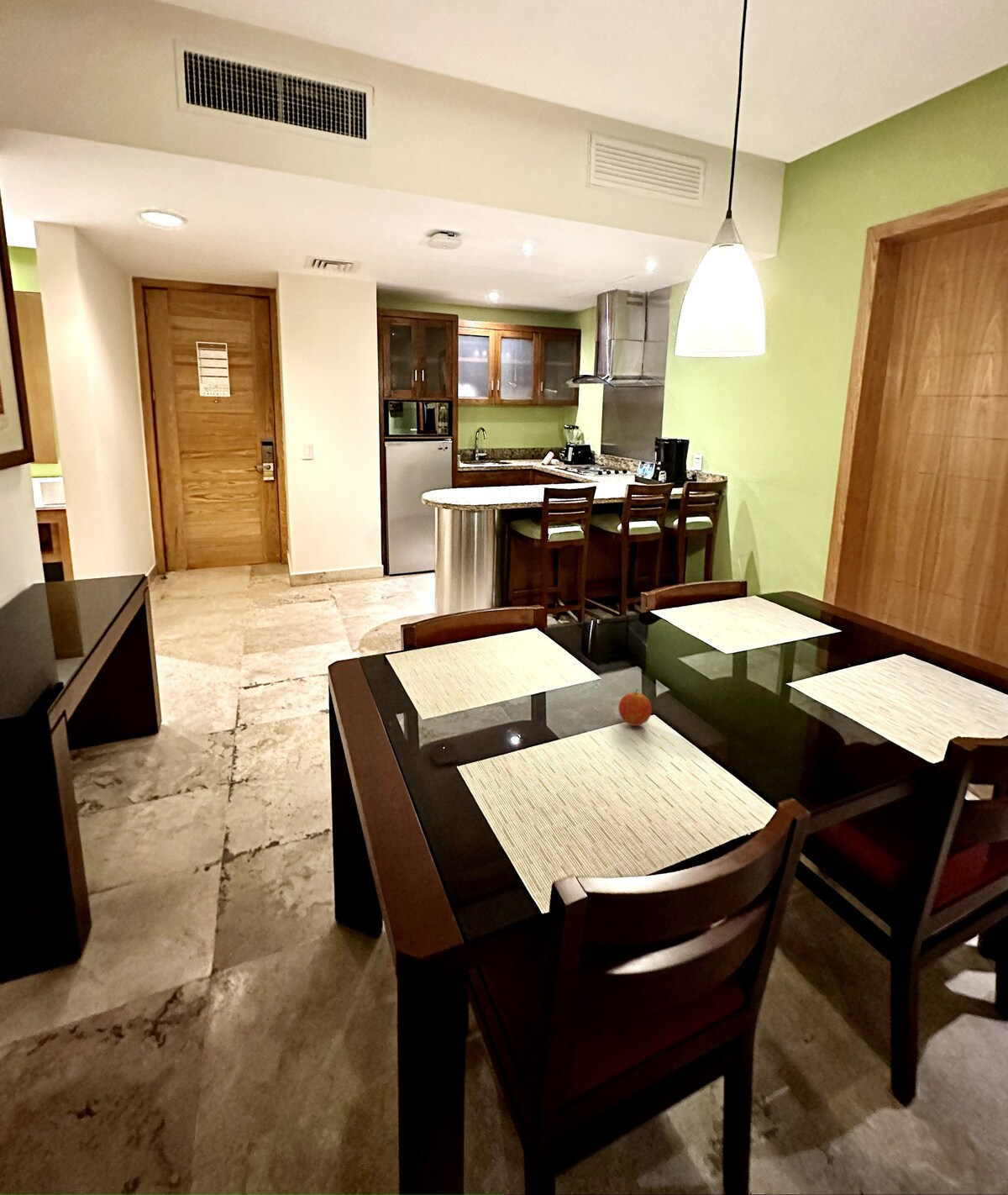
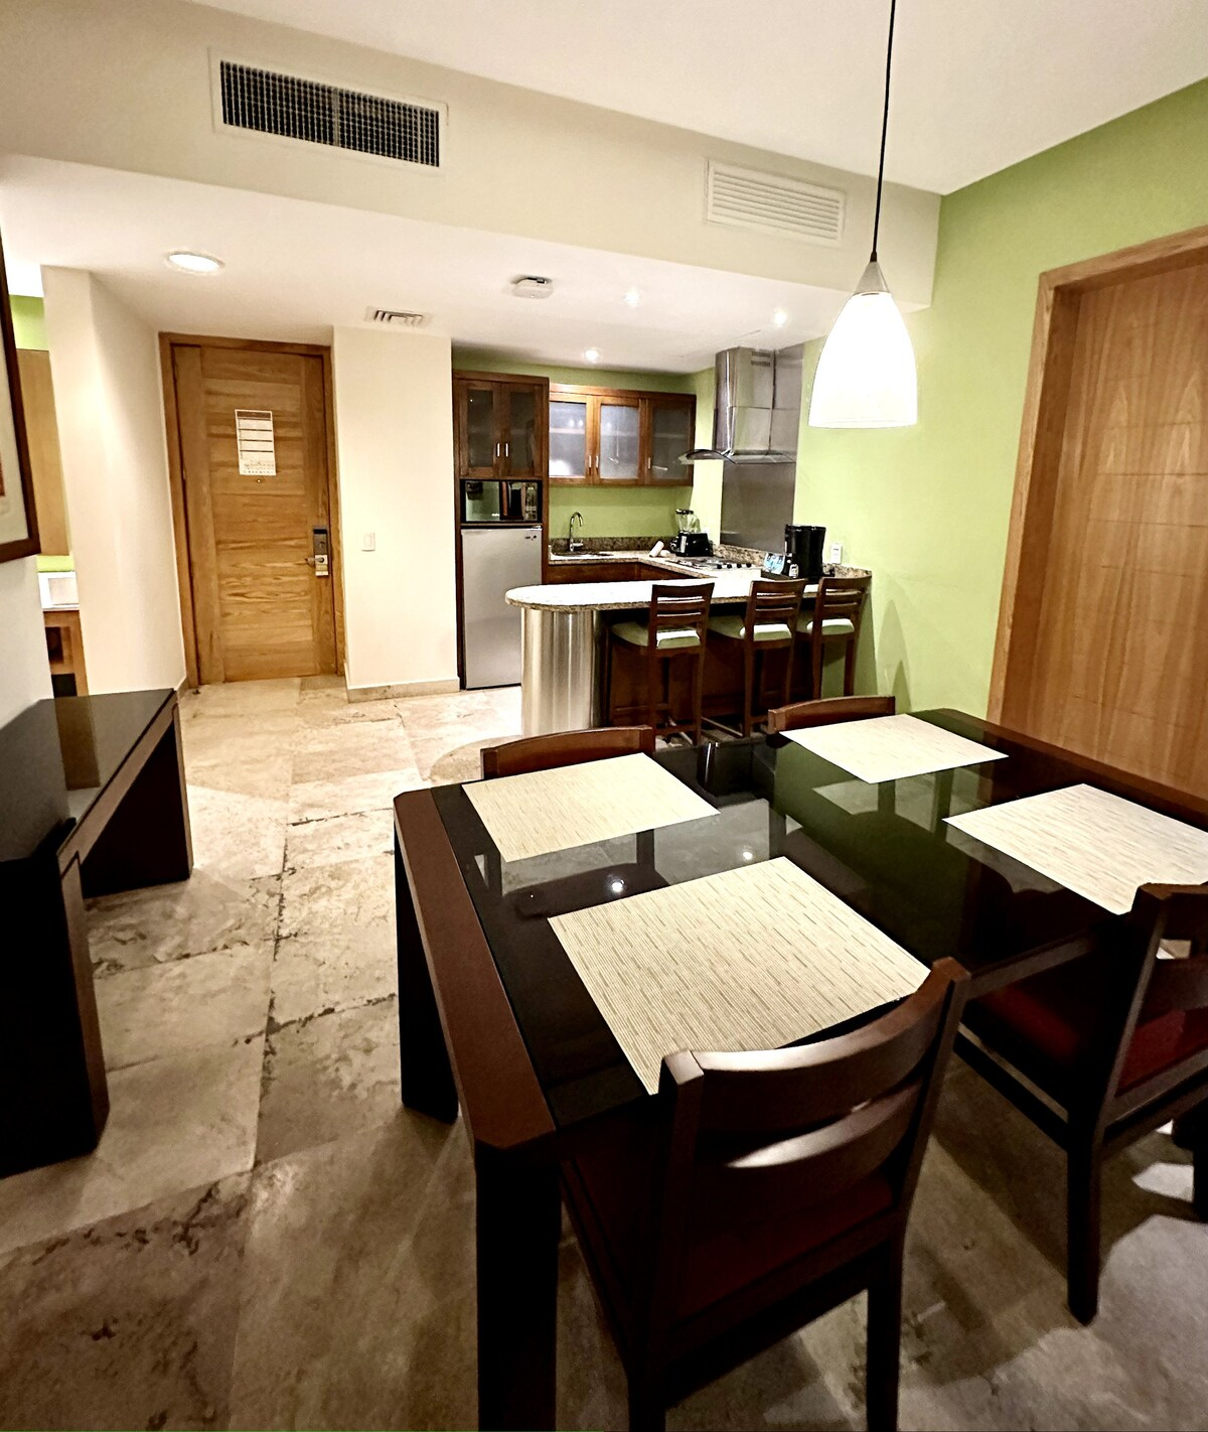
- fruit (635, 707)
